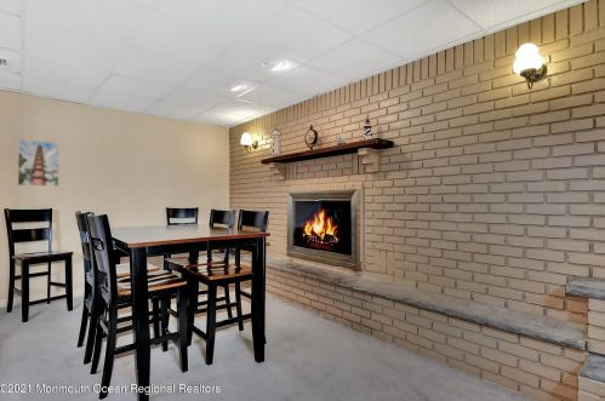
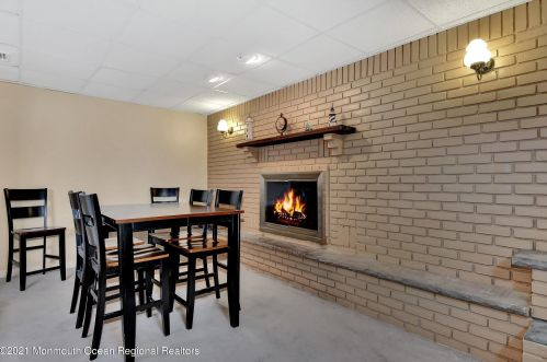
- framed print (39, 164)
